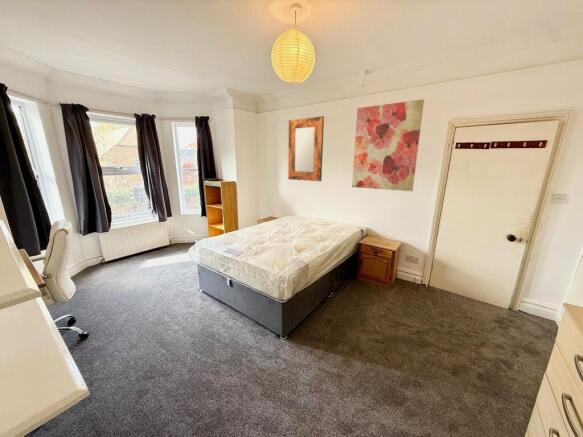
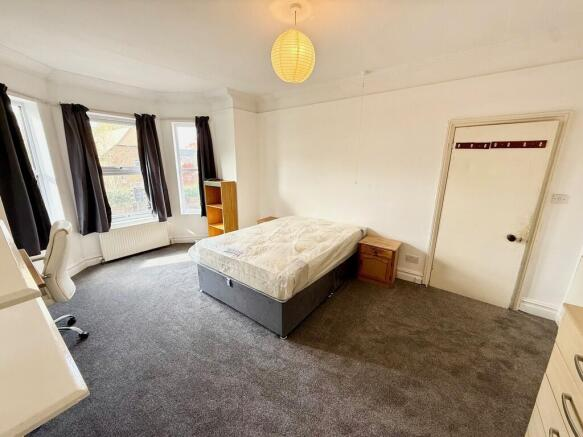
- home mirror (304, 150)
- wall art (384, 148)
